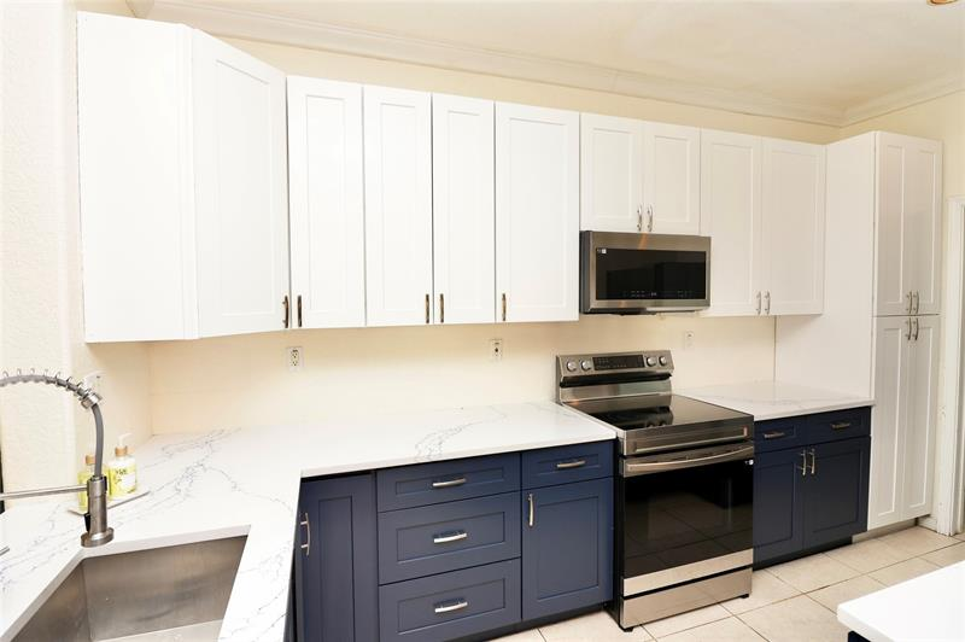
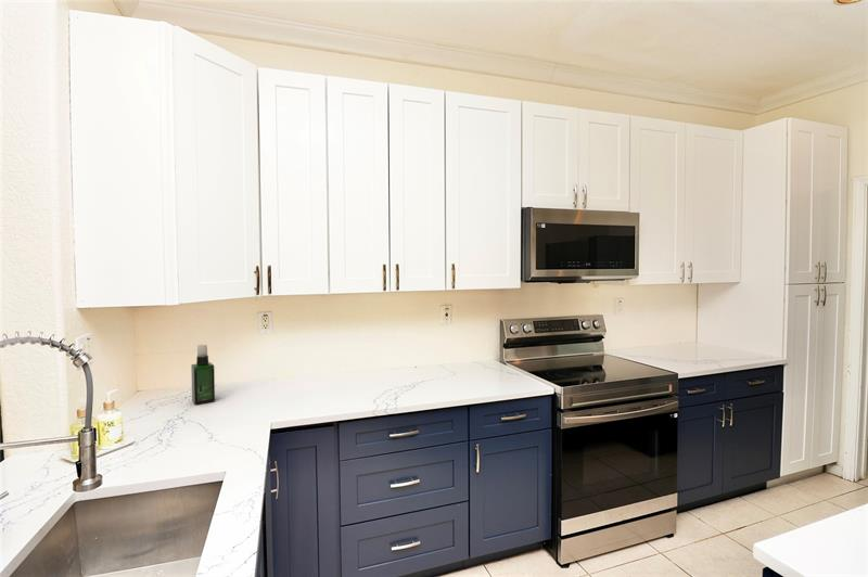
+ spray bottle (202, 373)
